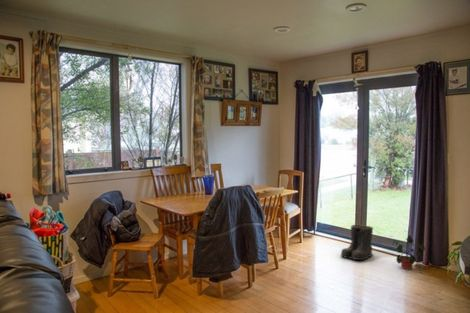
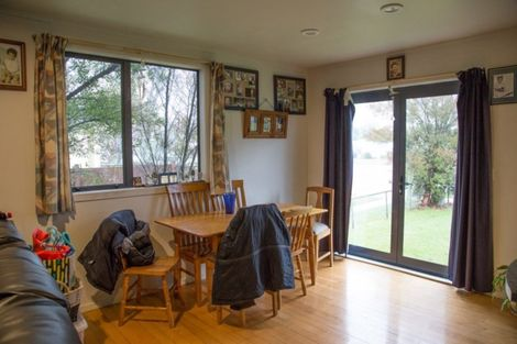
- boots (357, 241)
- potted plant (407, 251)
